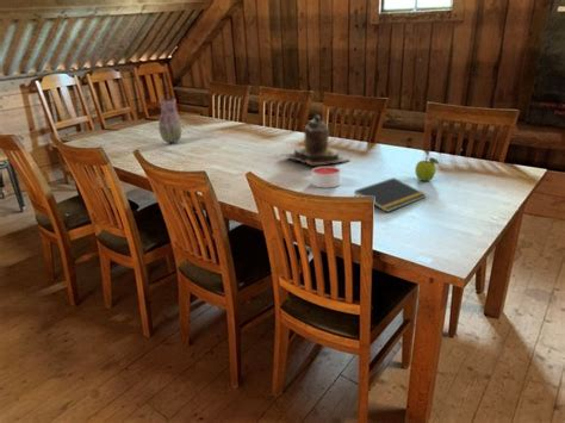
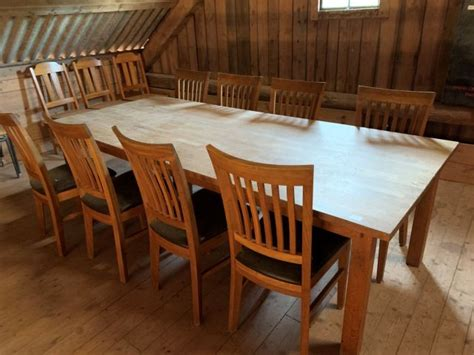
- teapot (315, 138)
- candle (325, 176)
- fruit (427, 168)
- notepad (390, 193)
- vase (169, 122)
